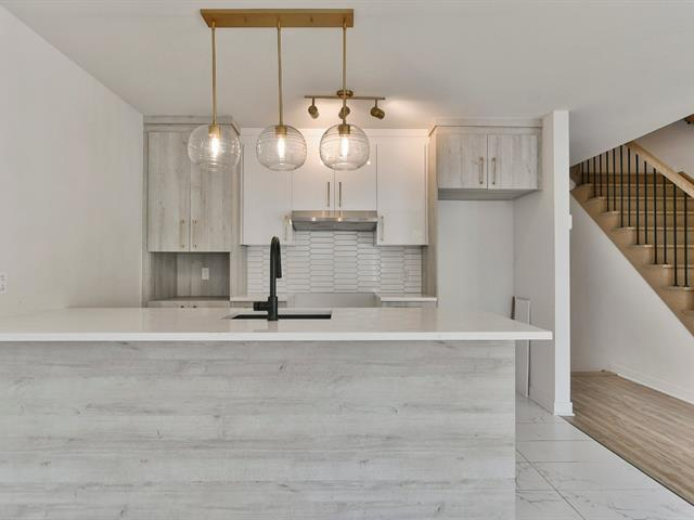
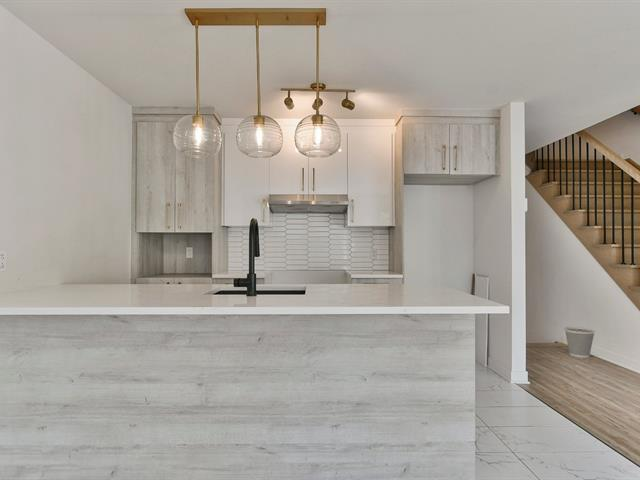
+ wastebasket (579, 342)
